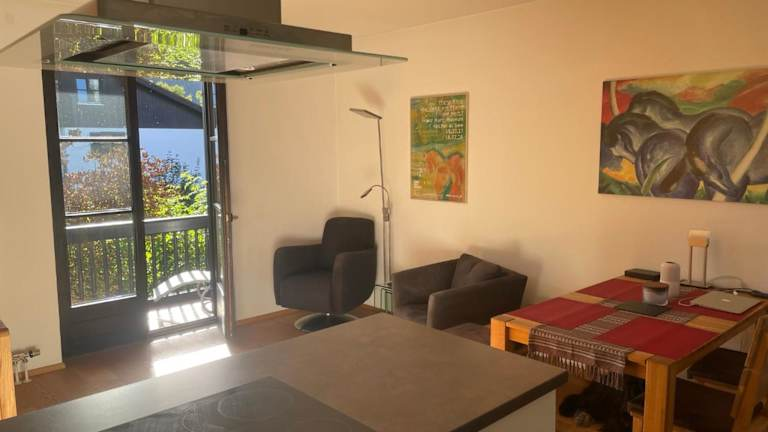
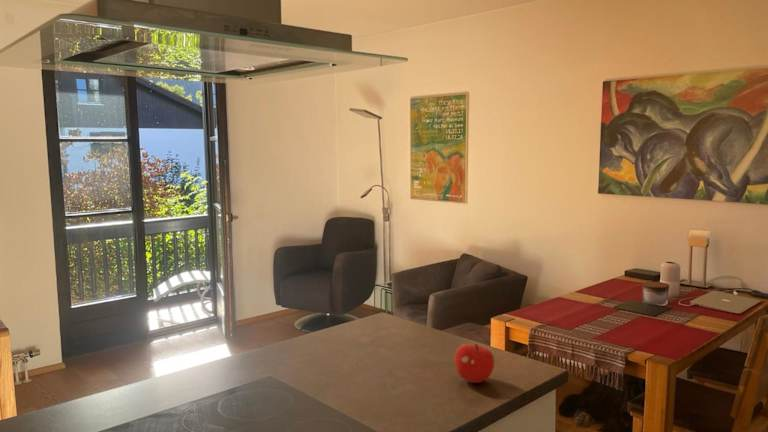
+ fruit (473, 361)
